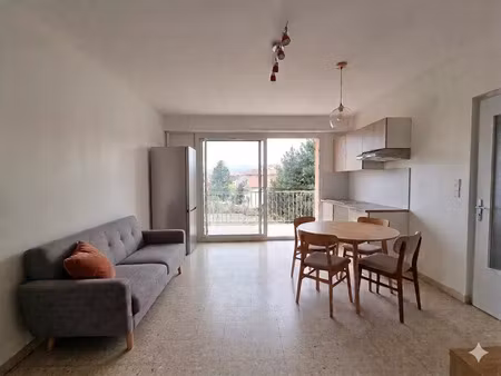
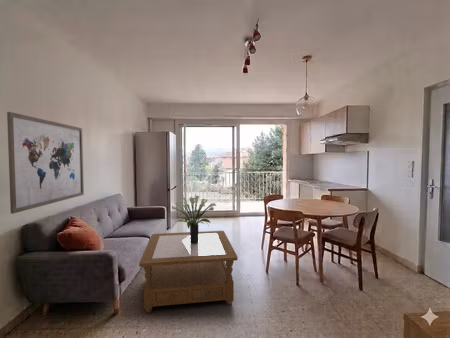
+ coffee table (189, 265)
+ wall art (53, 162)
+ potted plant (194, 218)
